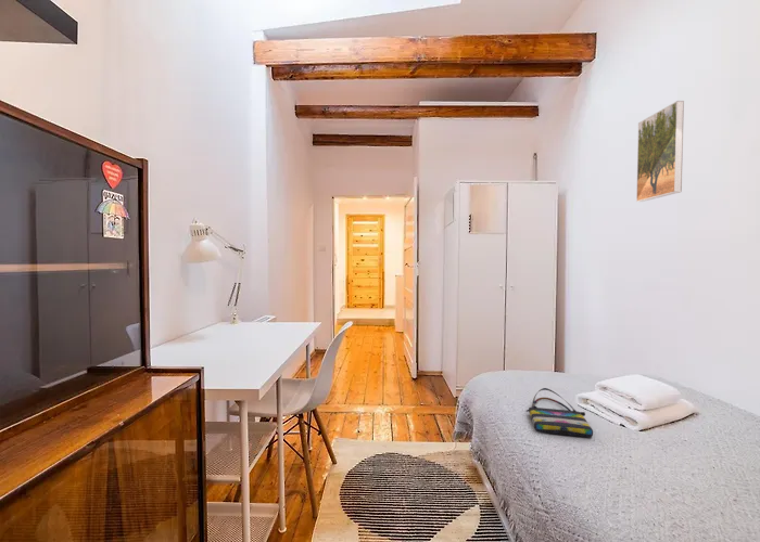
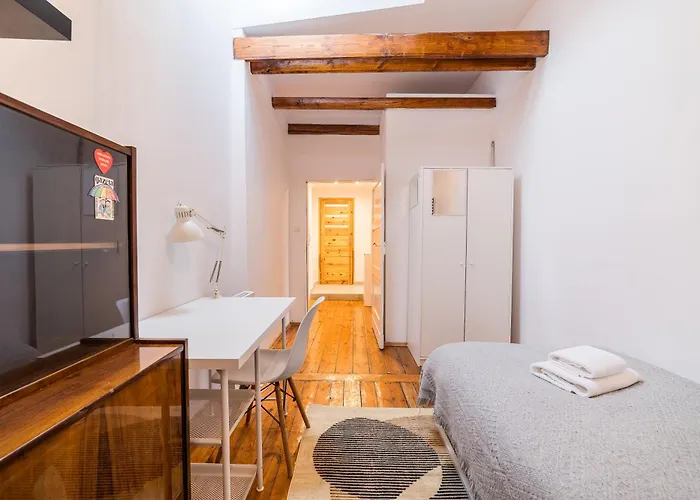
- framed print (658, 155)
- tote bag (554, 409)
